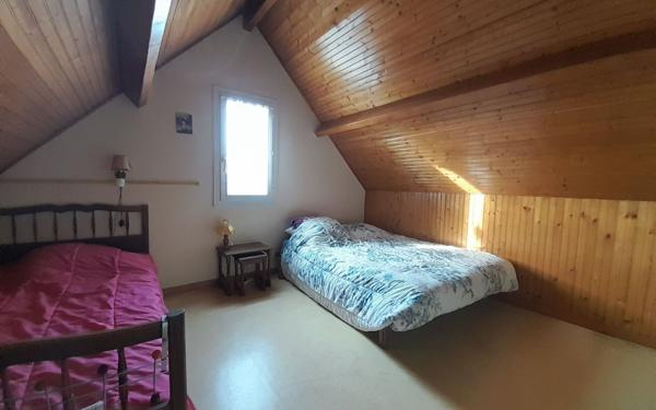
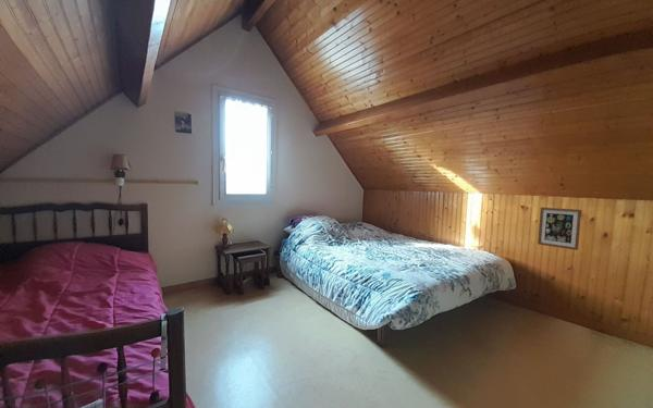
+ wall art (558, 227)
